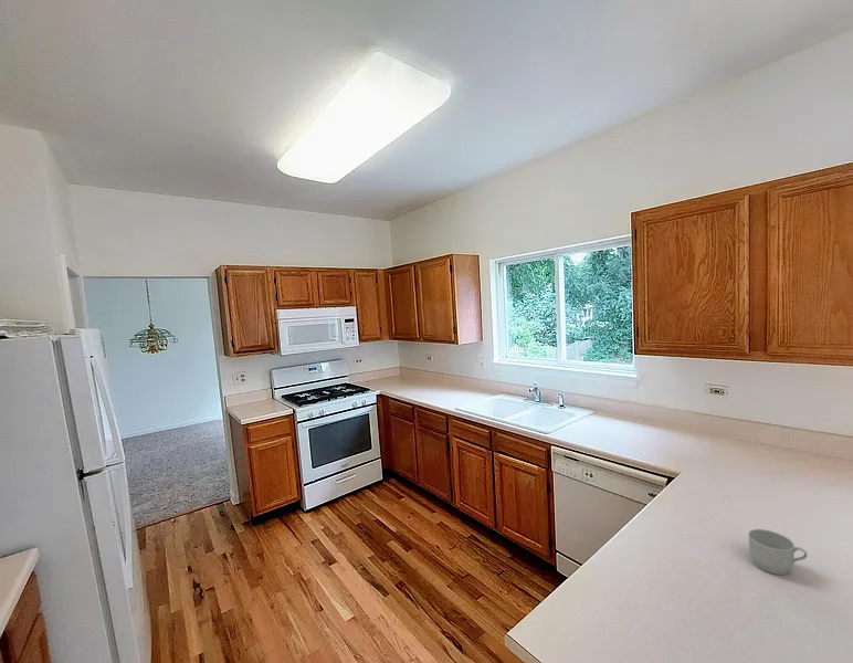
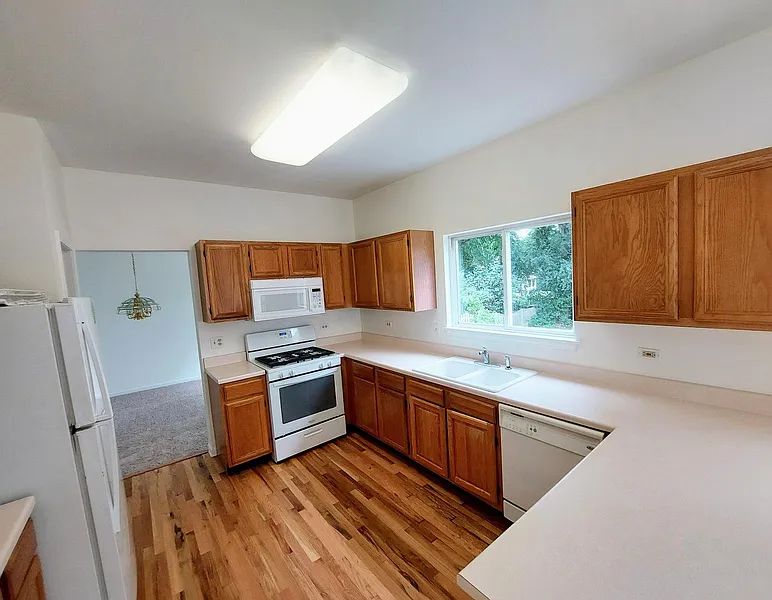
- mug (777, 554)
